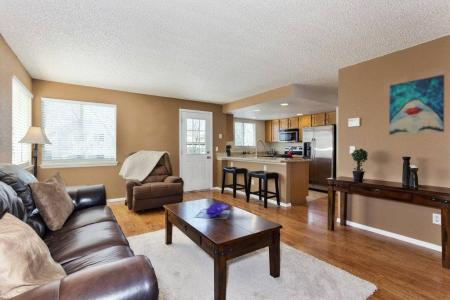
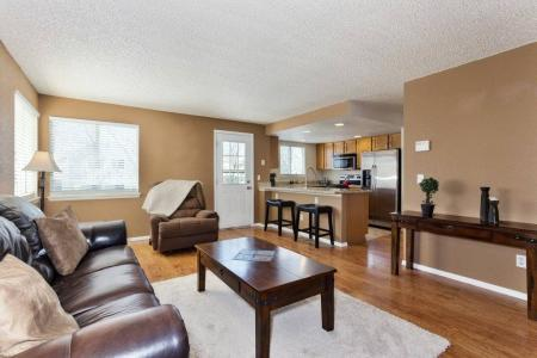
- decorative bowl (215, 208)
- wall art (414, 107)
